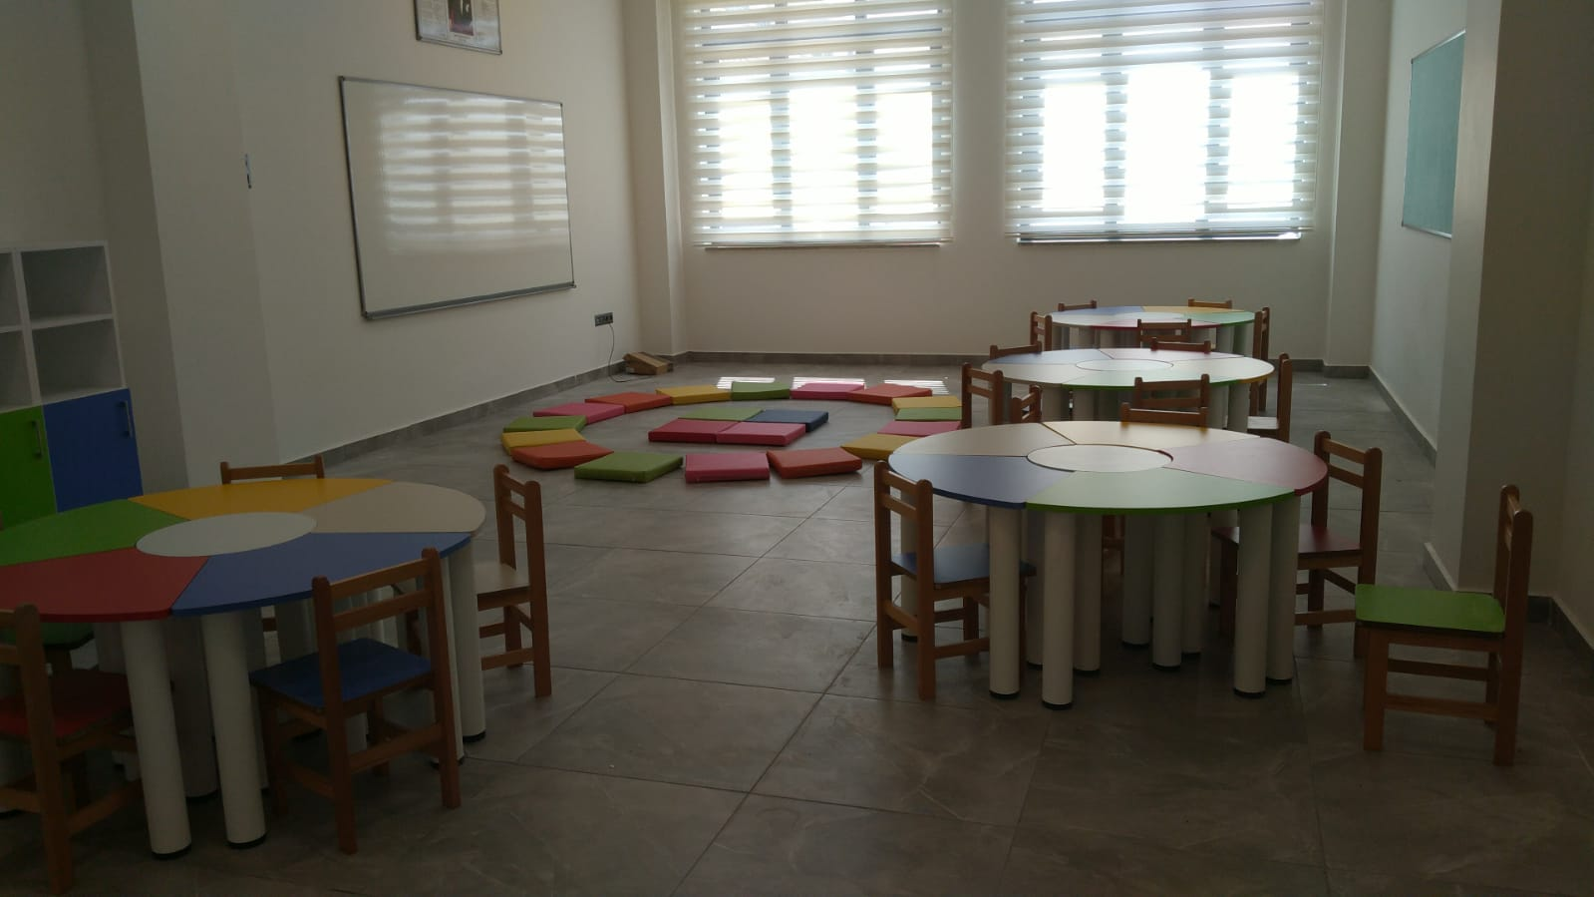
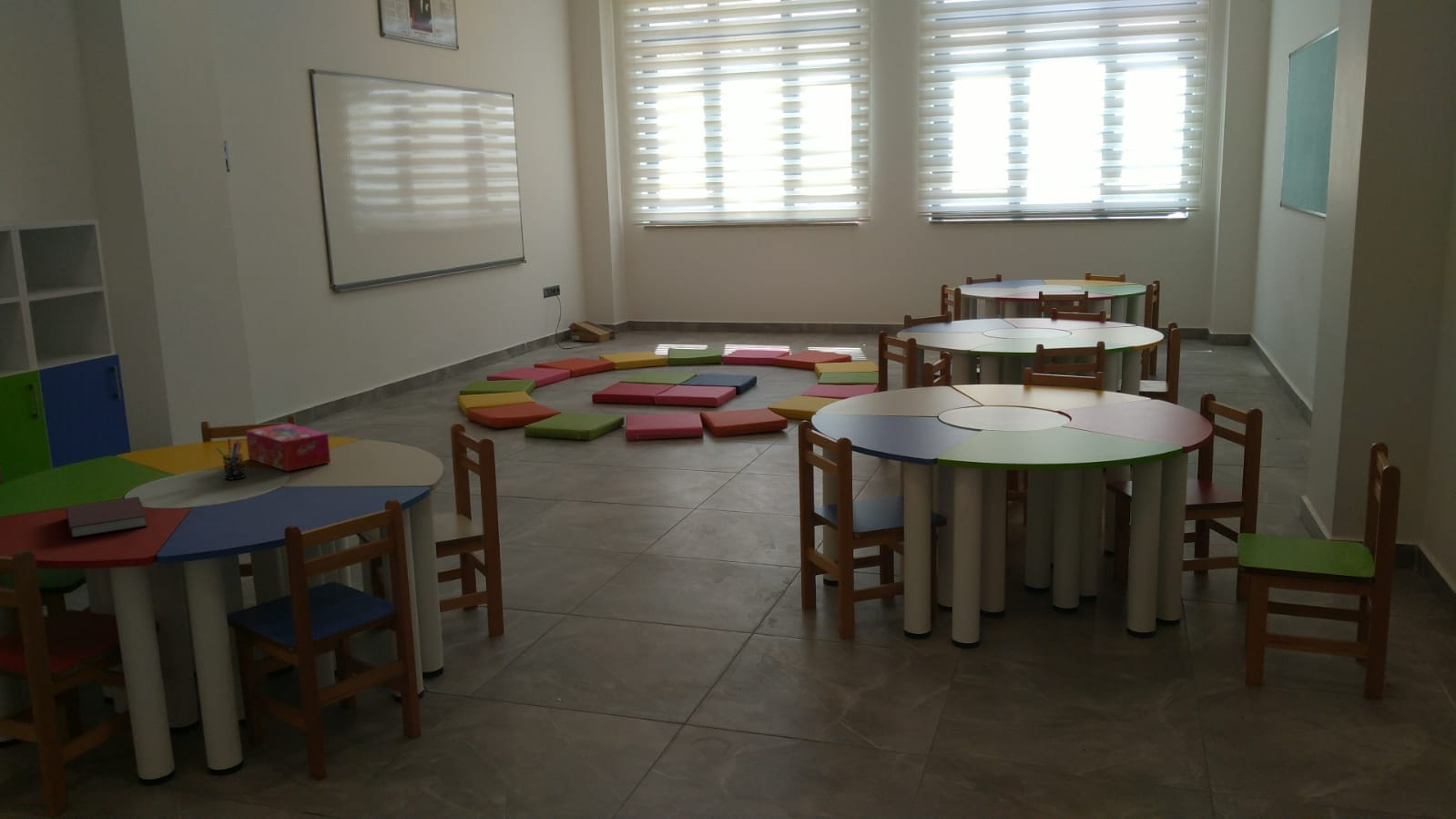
+ pen holder (230, 458)
+ notebook (106, 516)
+ tissue box (287, 445)
